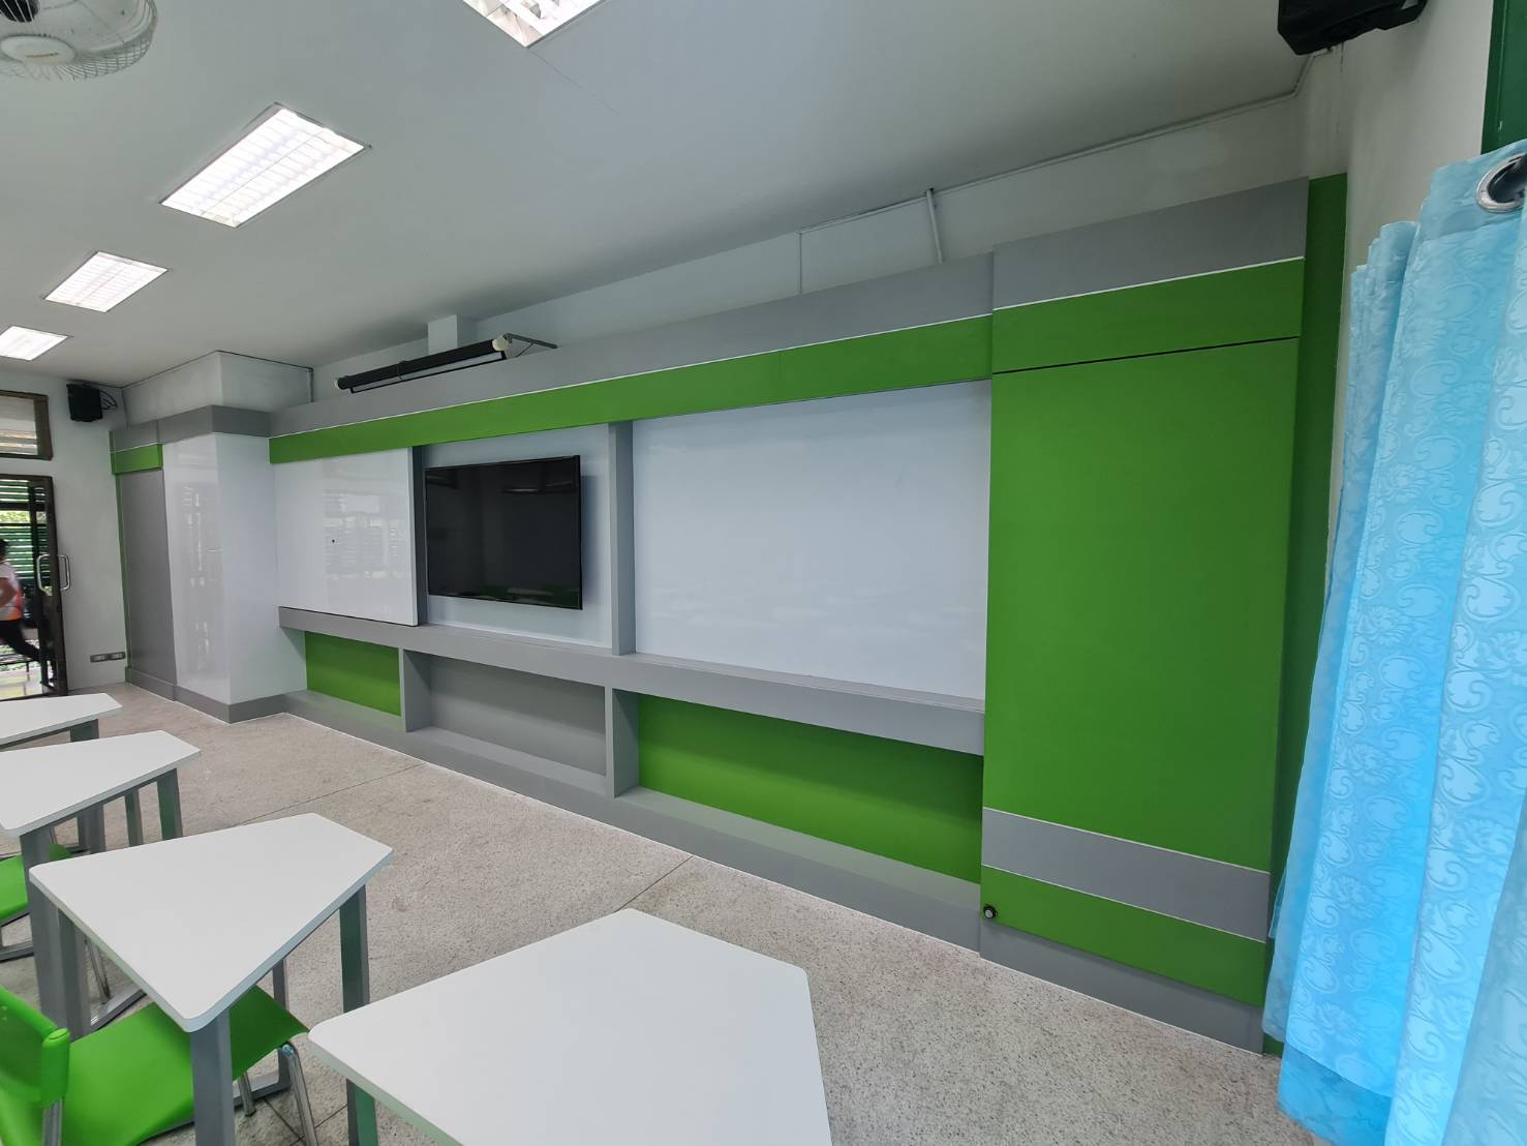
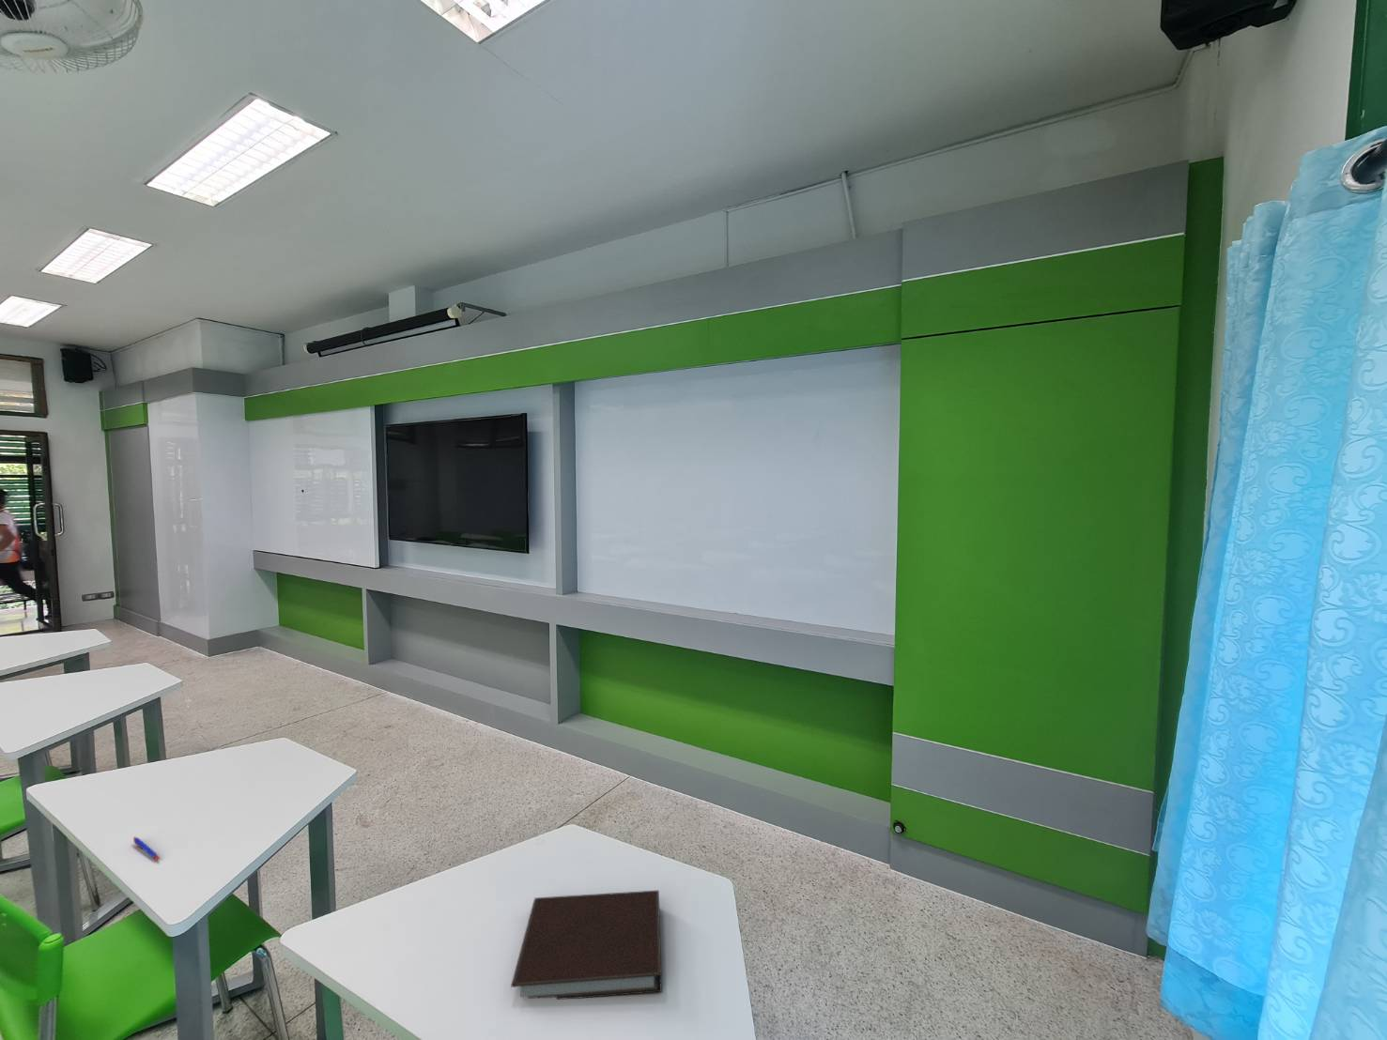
+ notebook (592, 939)
+ pen (146, 848)
